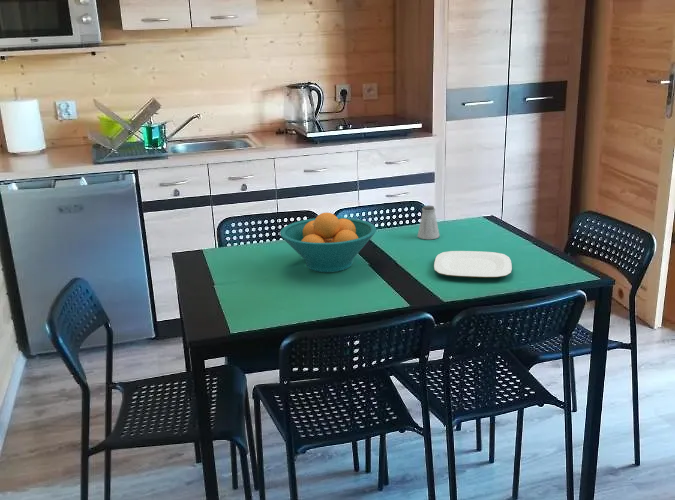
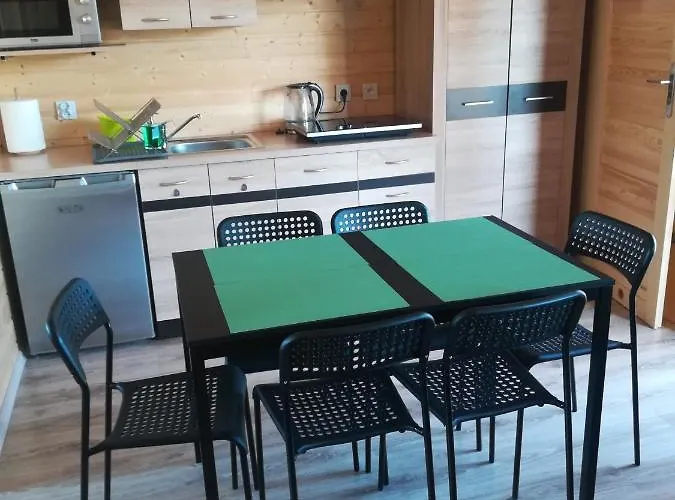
- plate (472, 265)
- saltshaker (428, 221)
- fruit bowl (328, 239)
